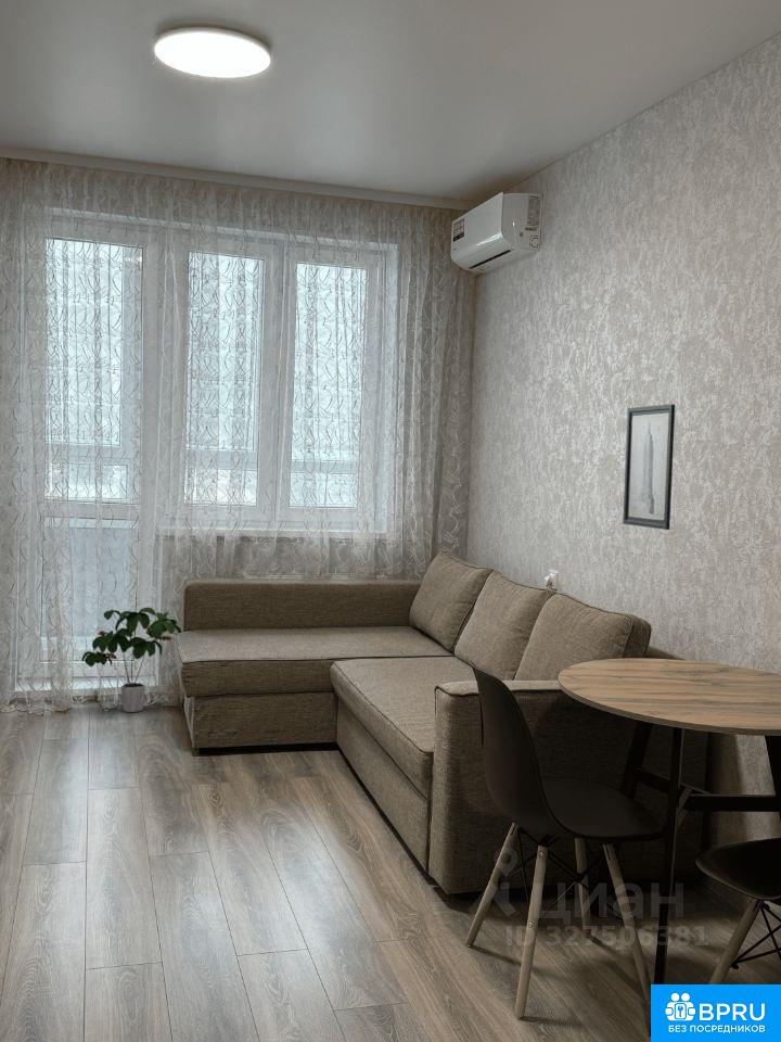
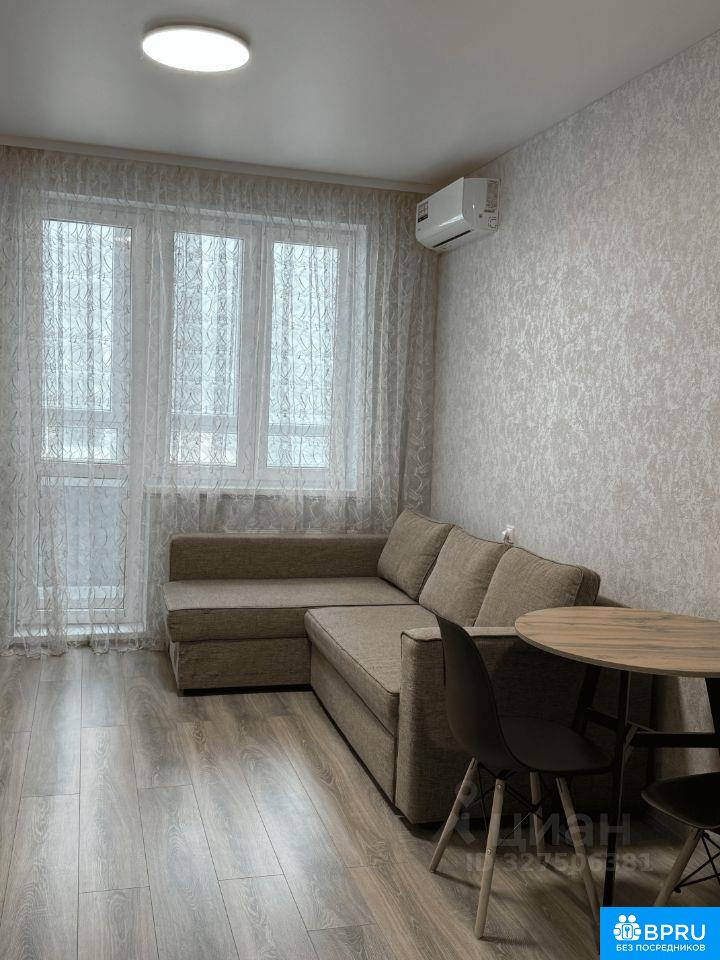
- potted plant (131, 660)
- wall art (648, 467)
